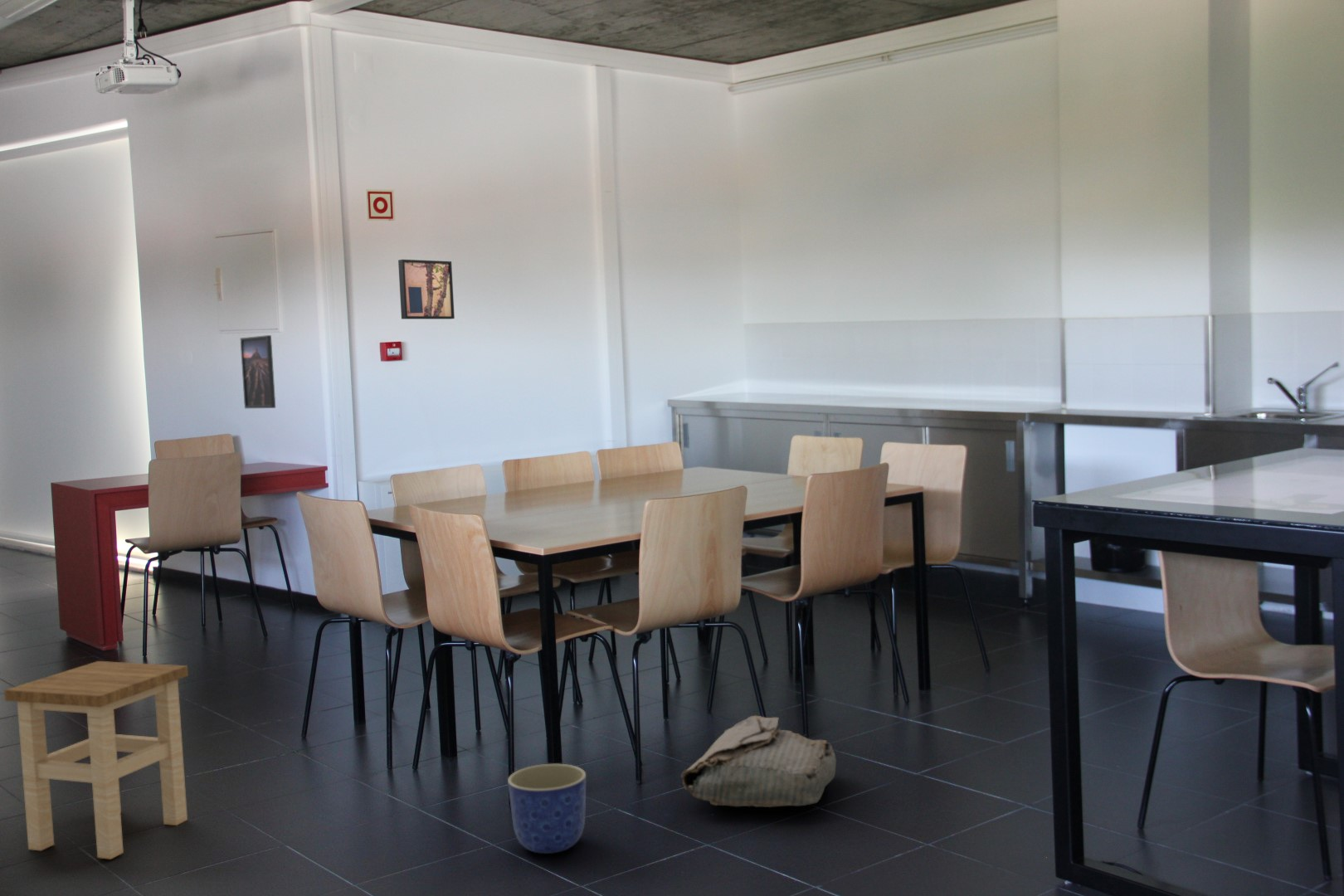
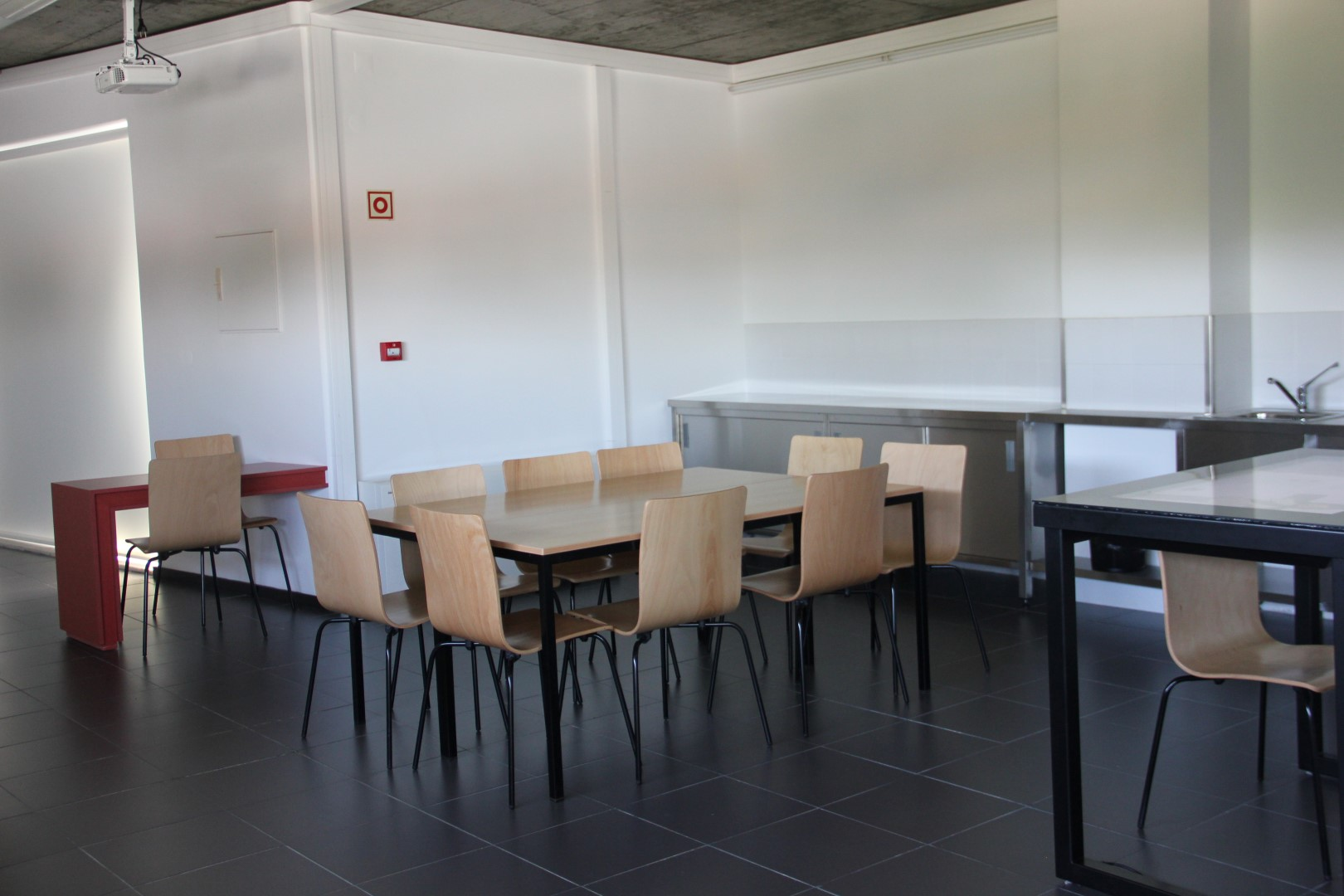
- planter (548, 811)
- stool (104, 756)
- bag (764, 757)
- wall art (426, 290)
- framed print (257, 373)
